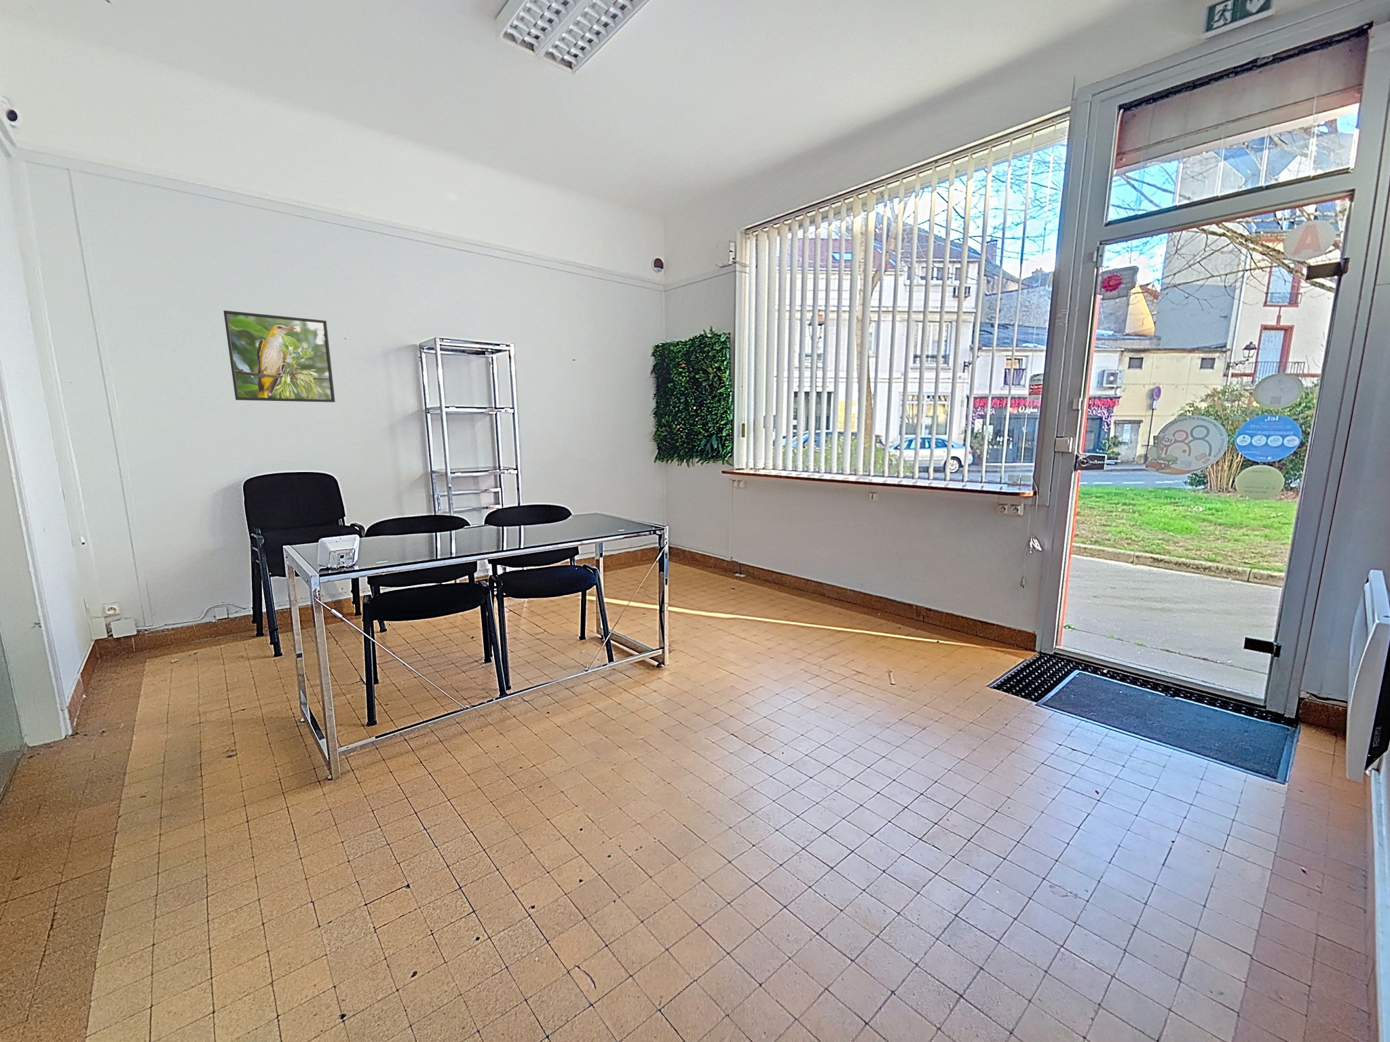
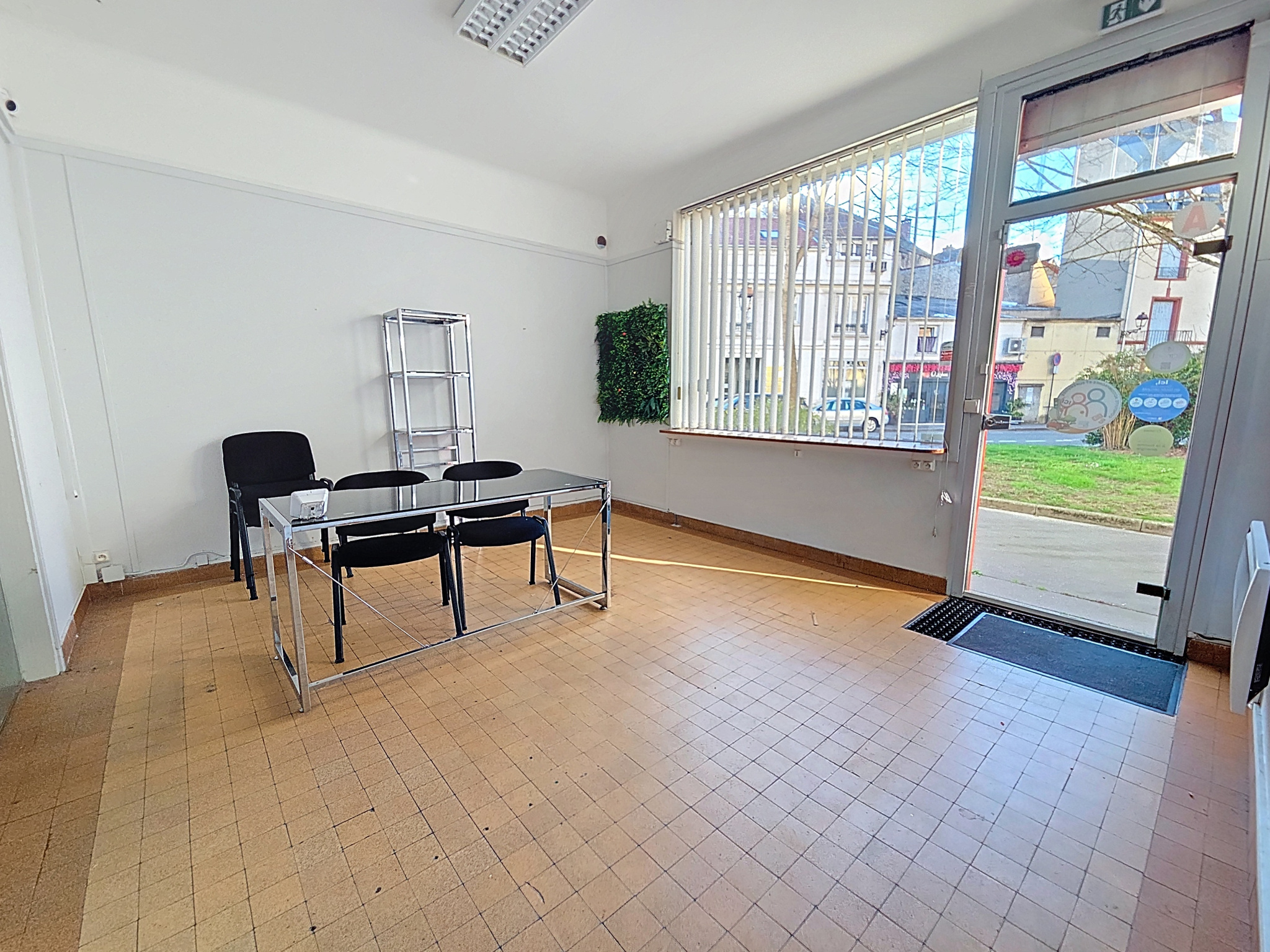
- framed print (282, 359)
